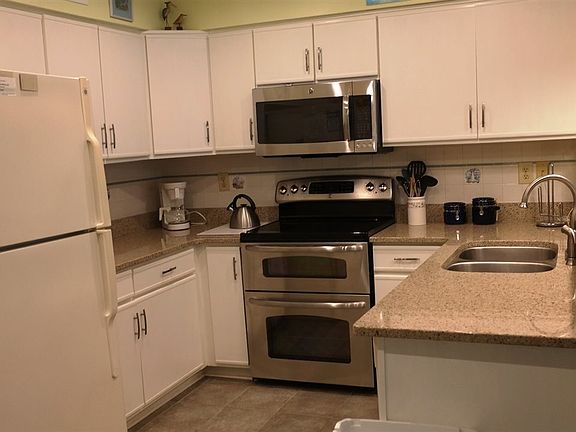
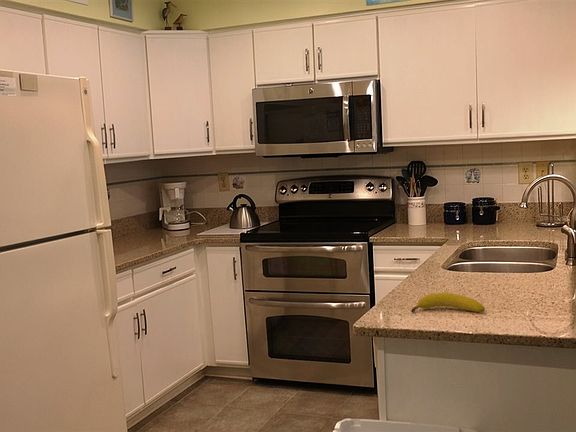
+ fruit (448, 302)
